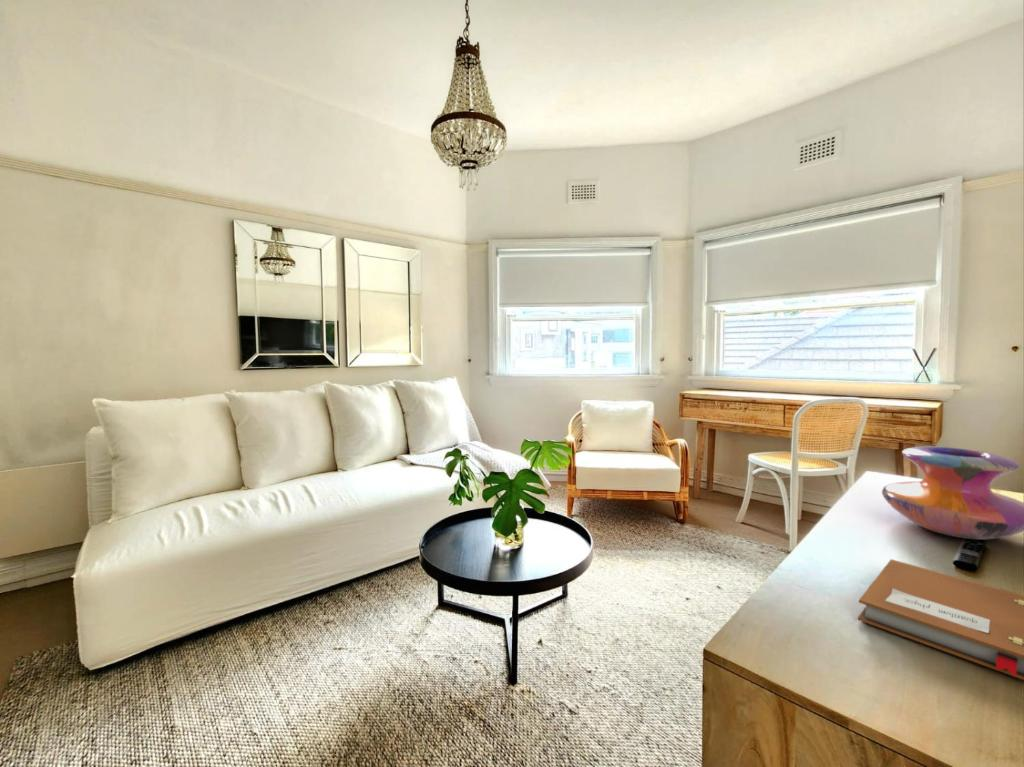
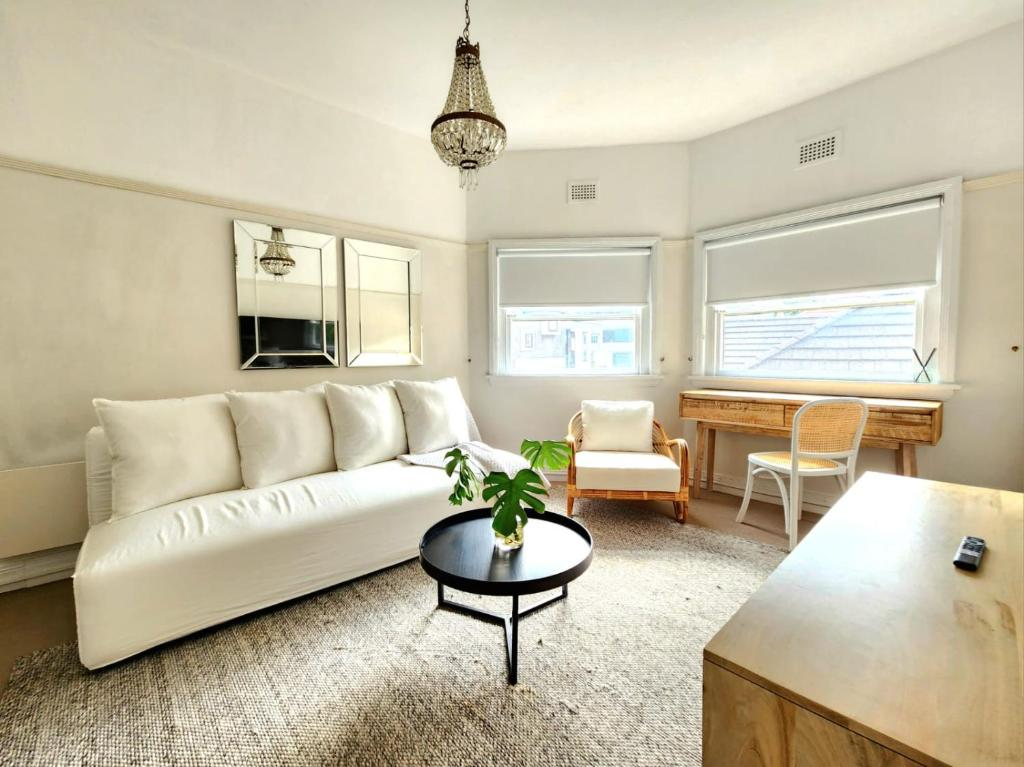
- decorative vase (955, 491)
- notebook (951, 611)
